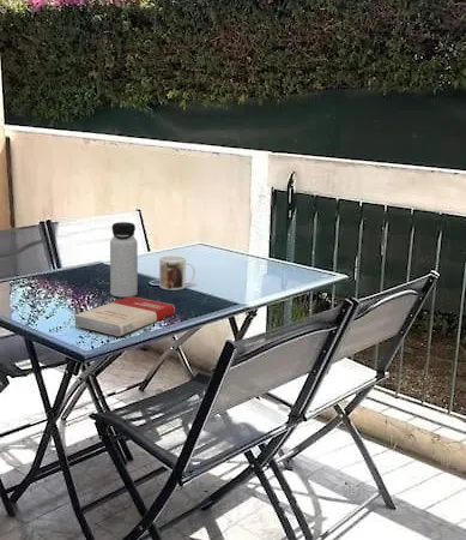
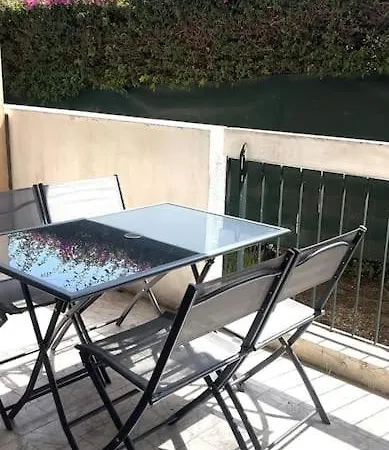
- water bottle (123, 258)
- mug (175, 272)
- book (126, 314)
